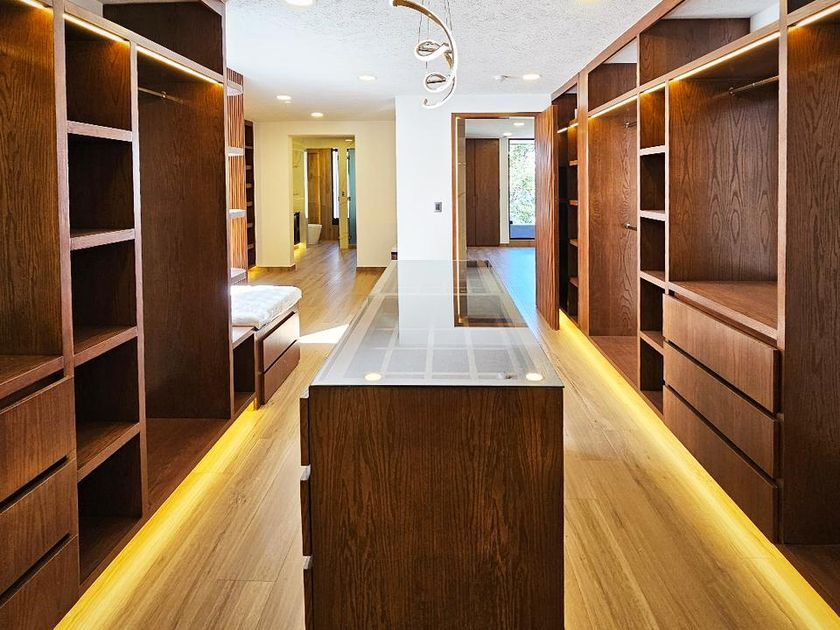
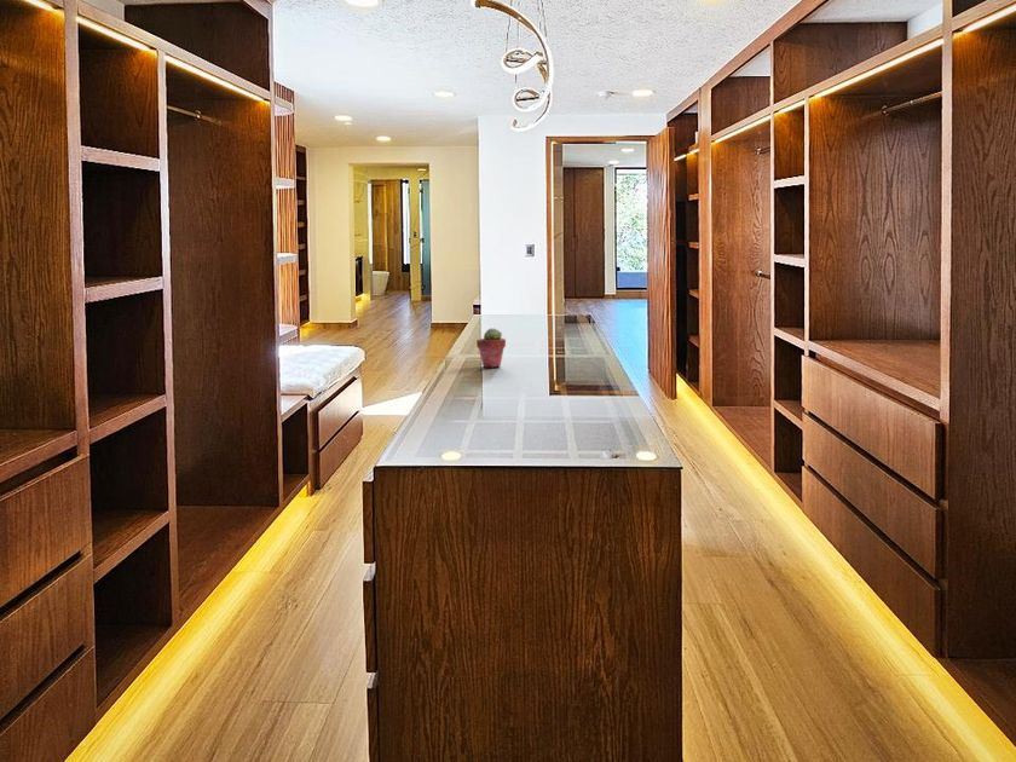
+ potted succulent (491, 347)
